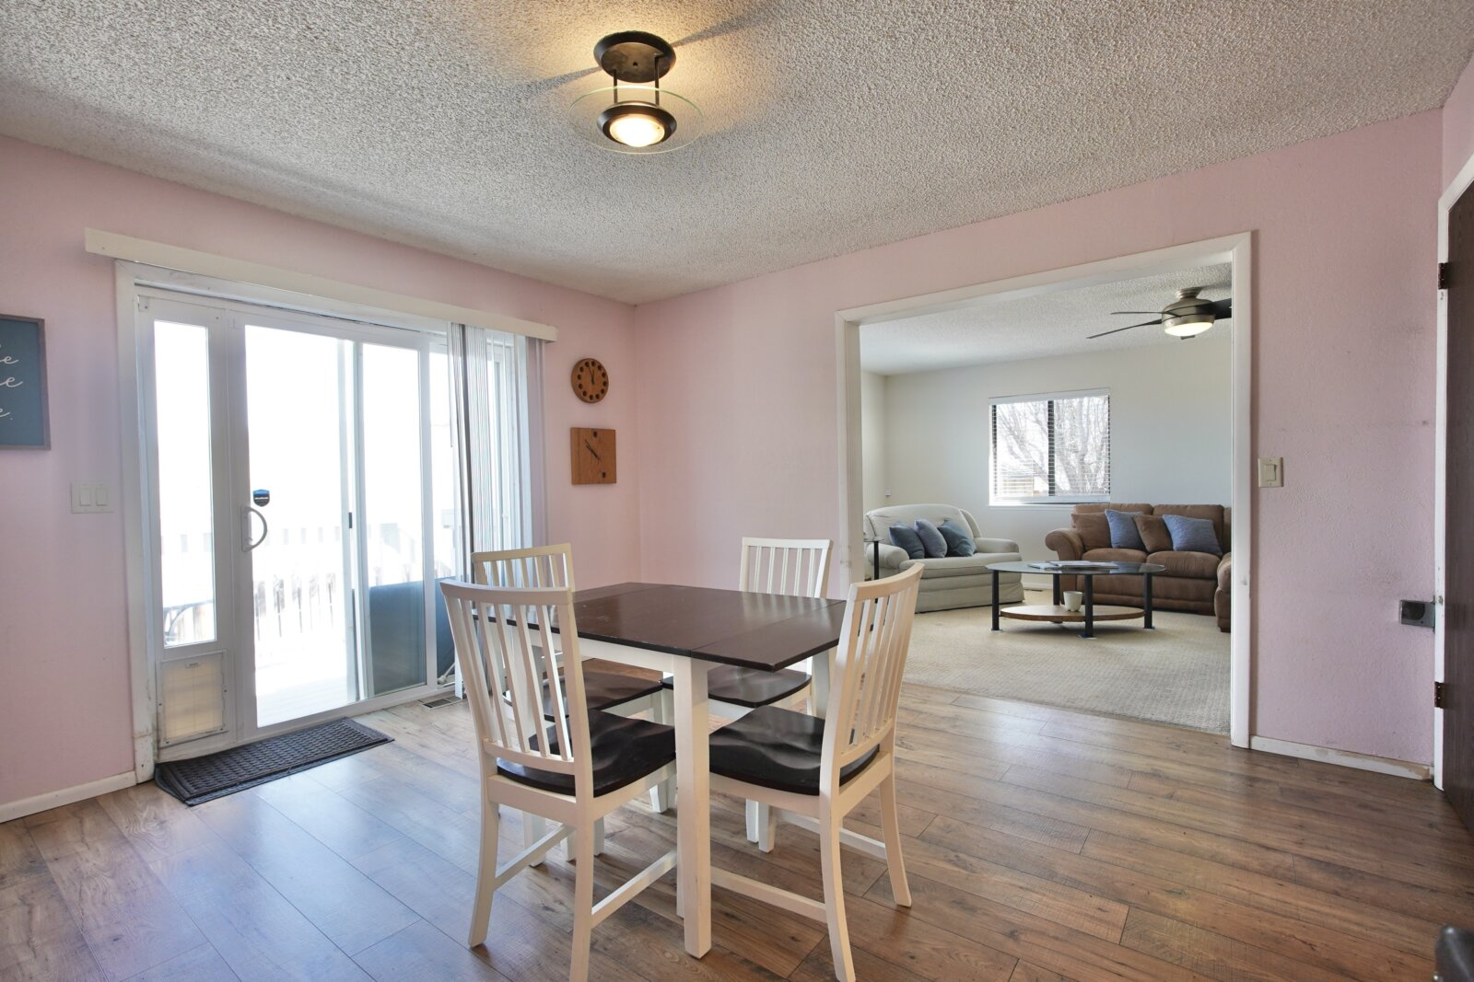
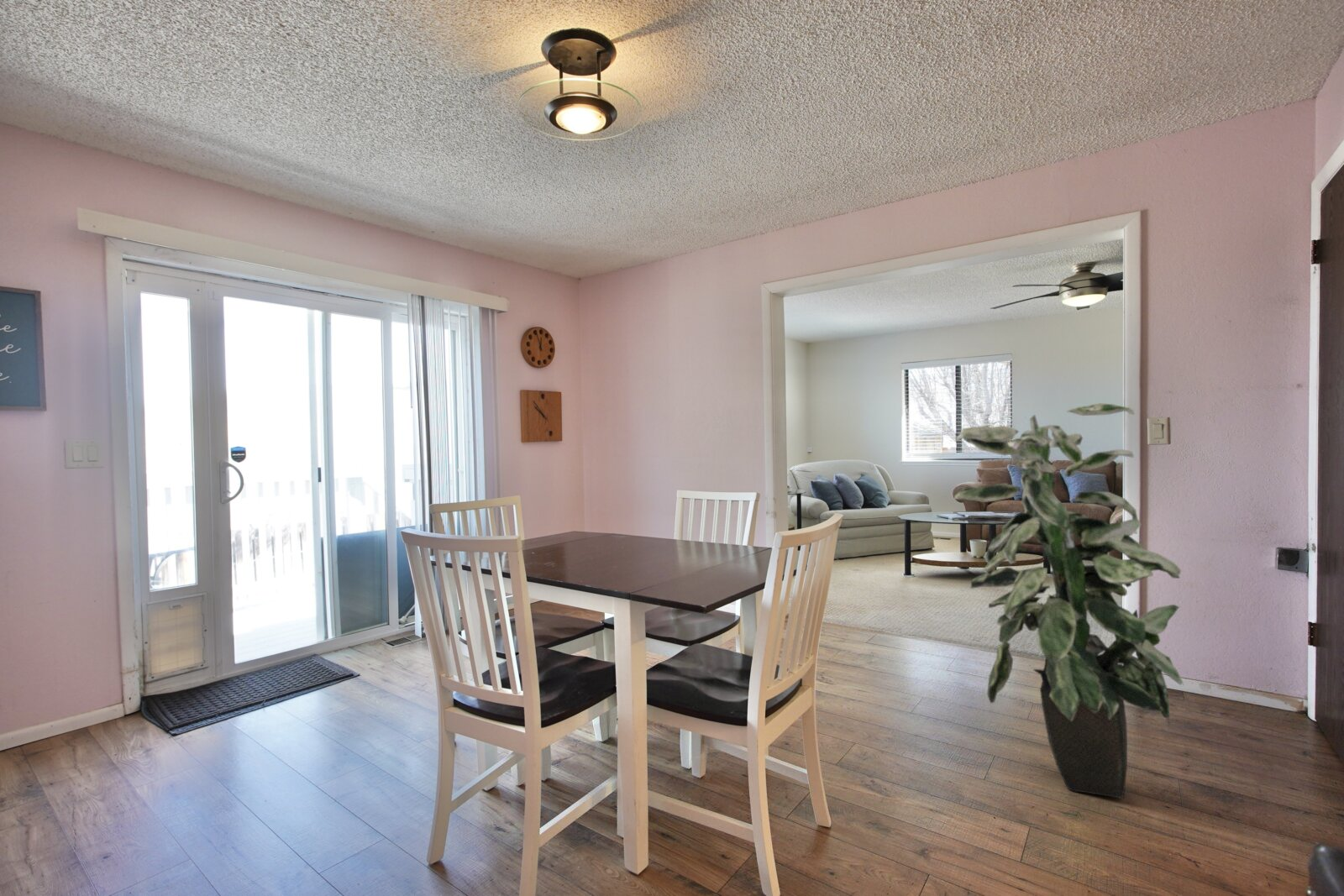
+ indoor plant (1071, 597)
